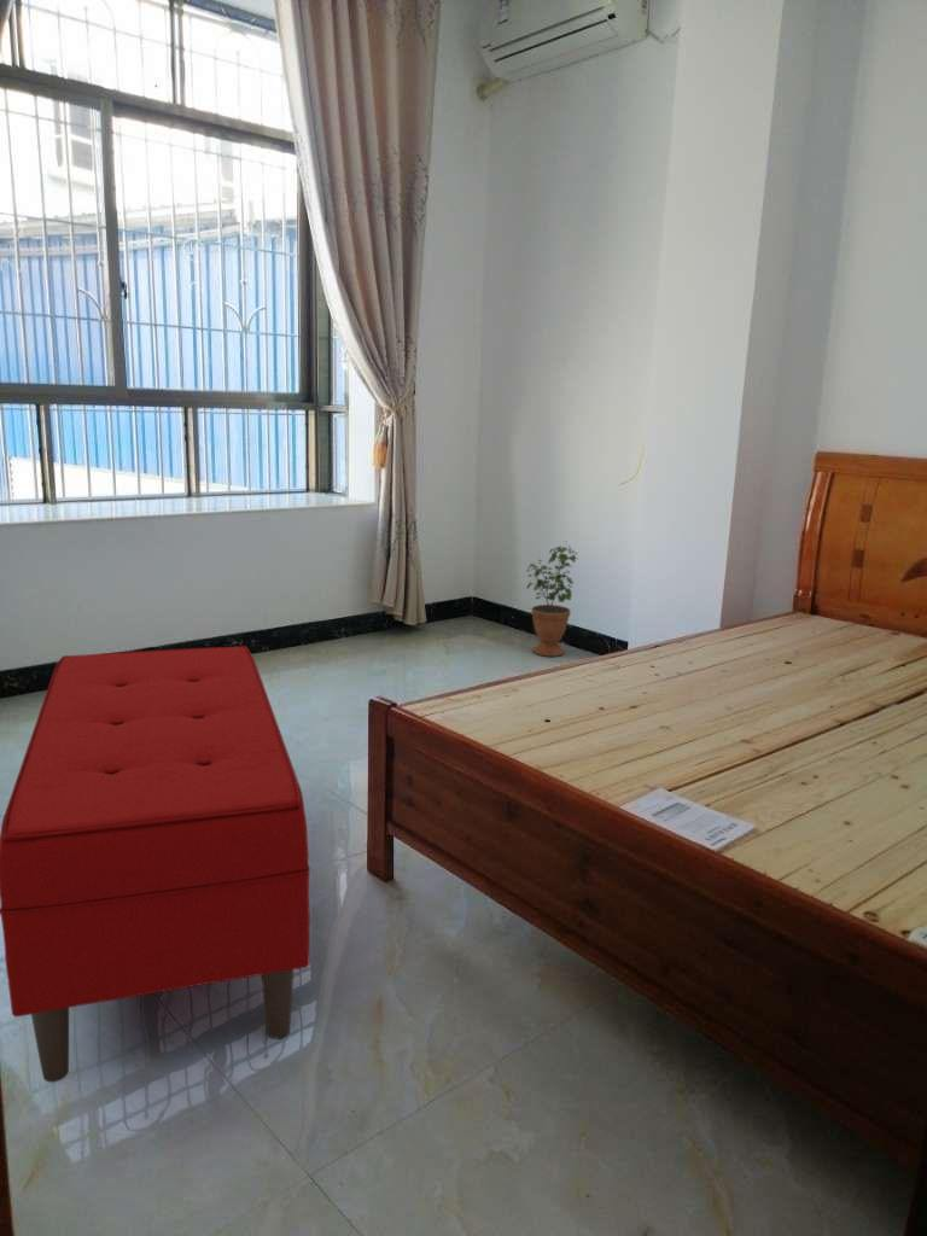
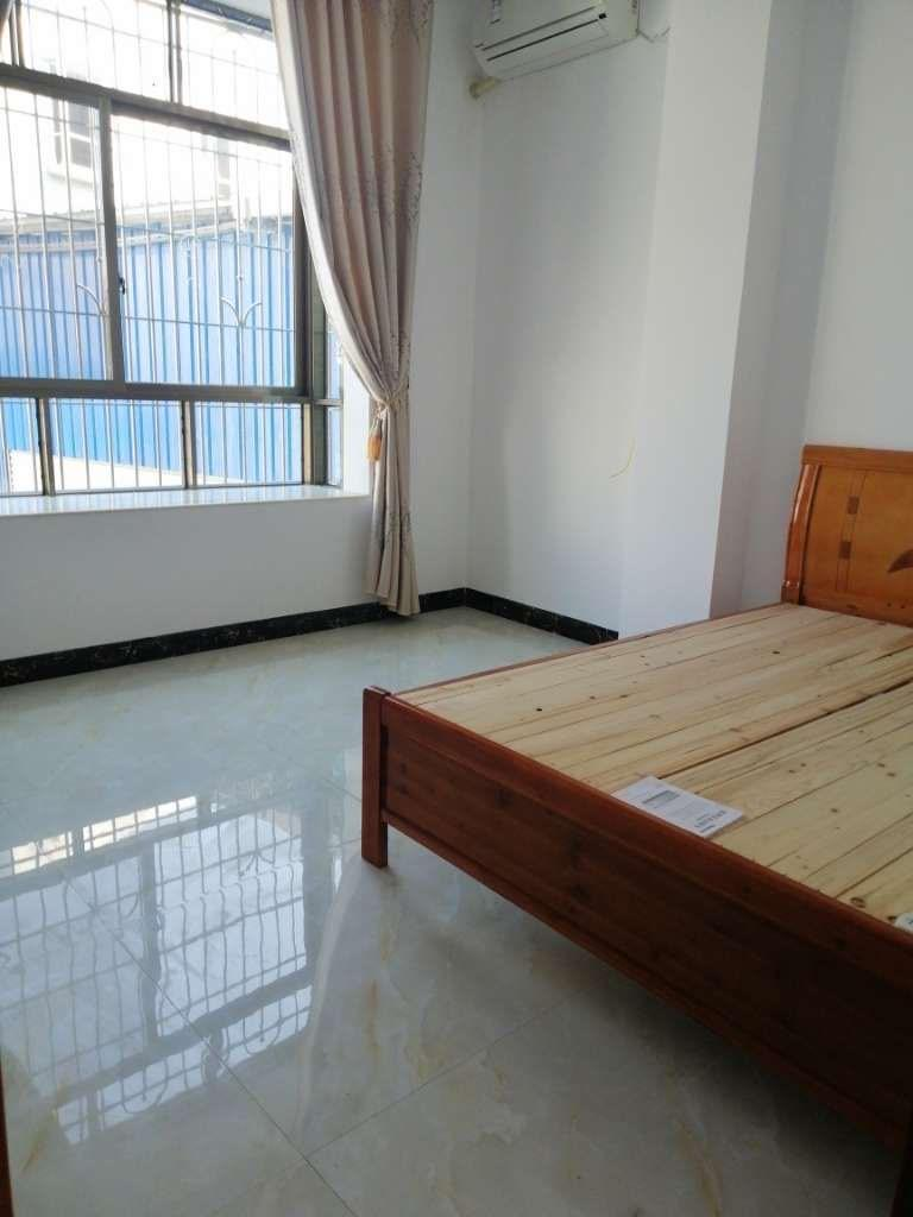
- bench (163, 815)
- potted plant (552, 596)
